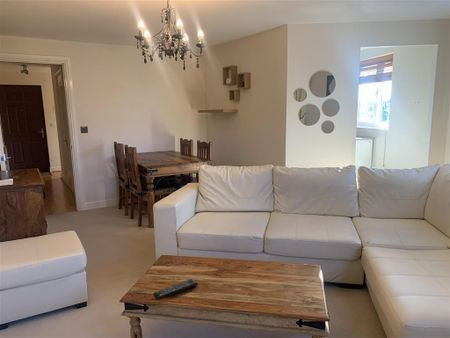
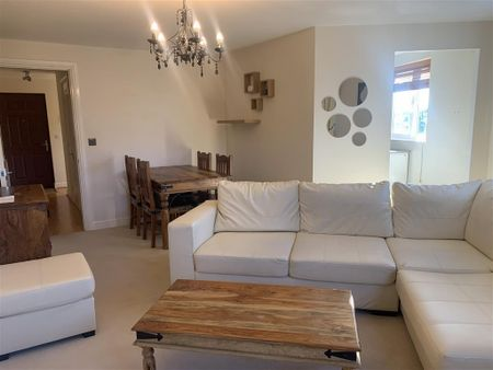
- remote control (176, 289)
